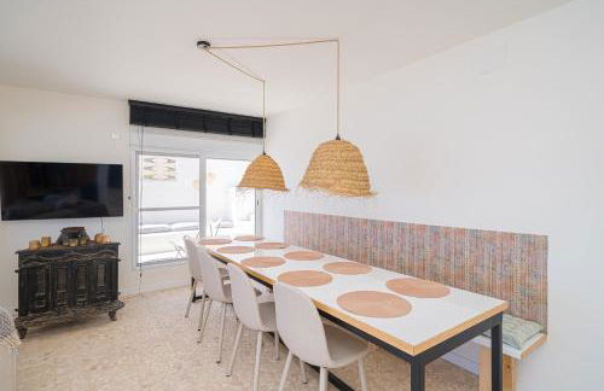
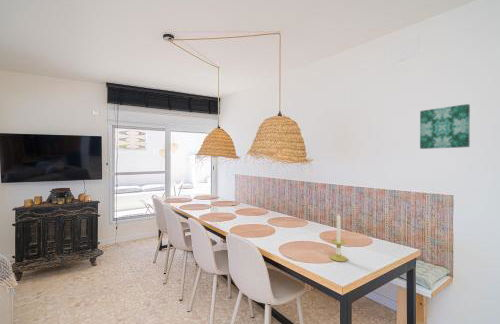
+ wall art (443, 127)
+ candle (338, 235)
